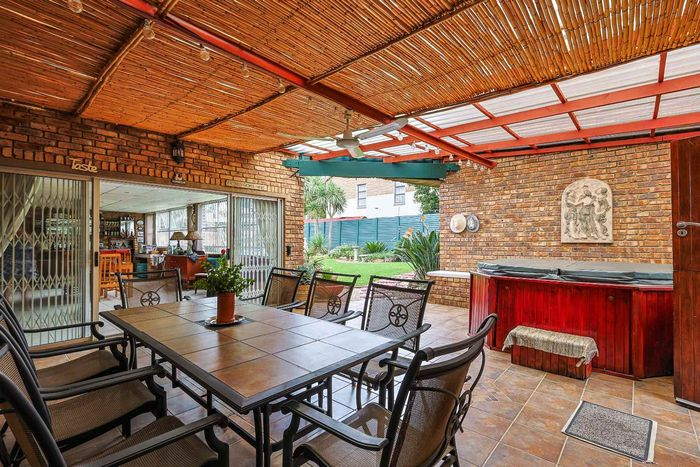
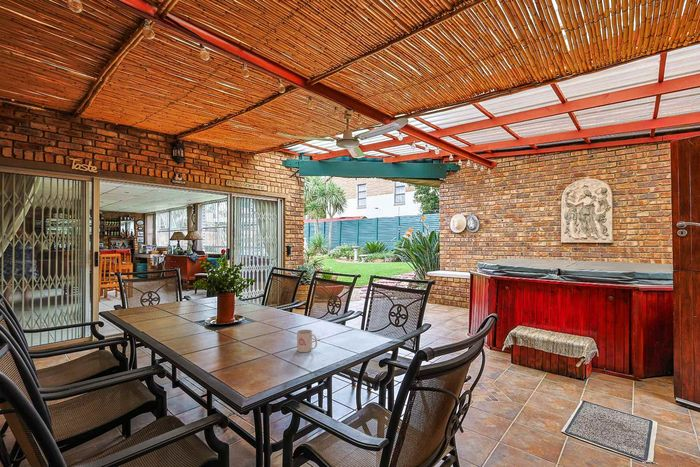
+ mug (307, 341)
